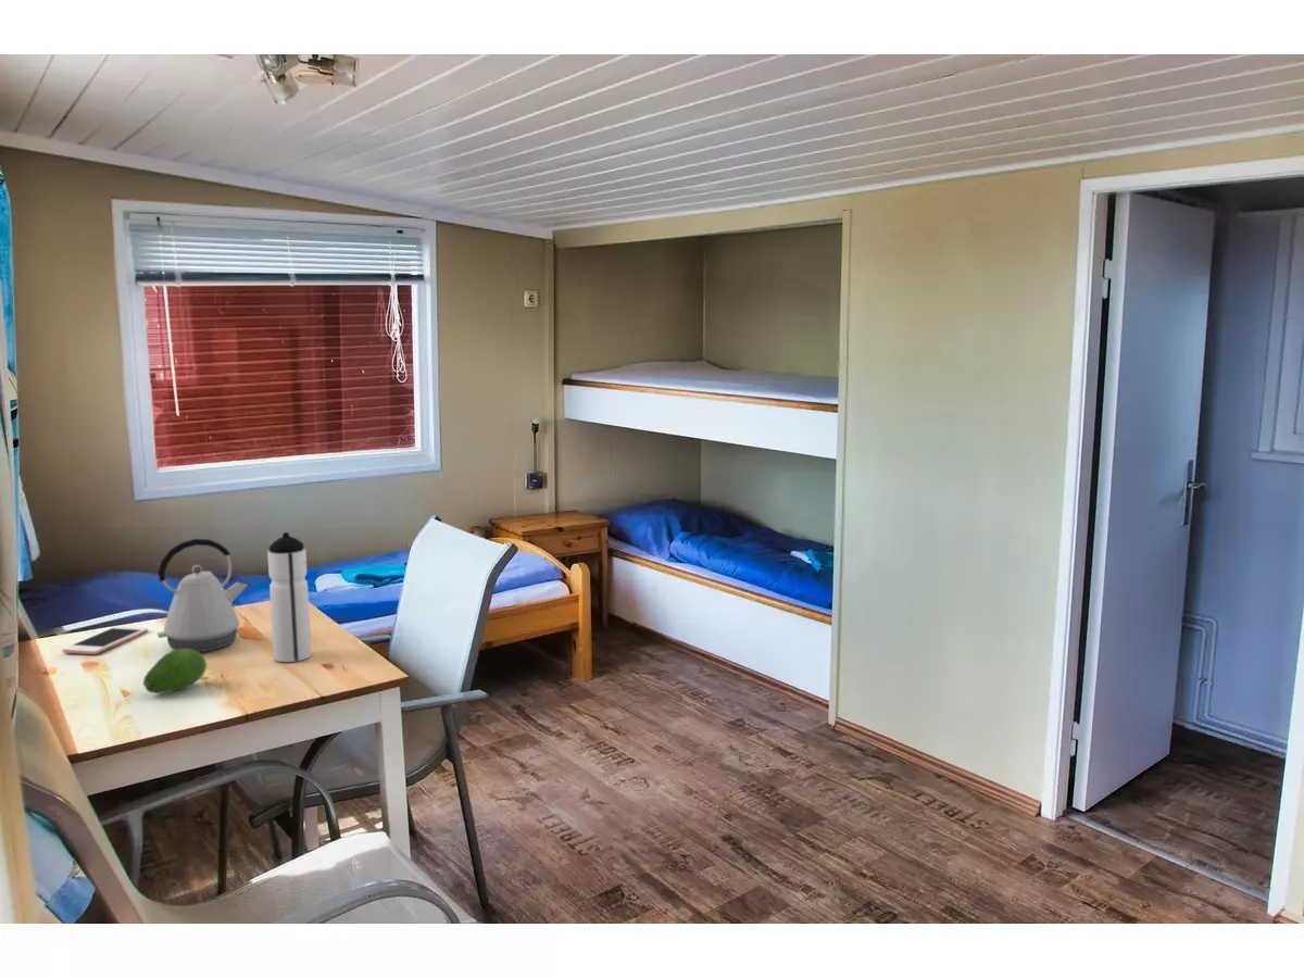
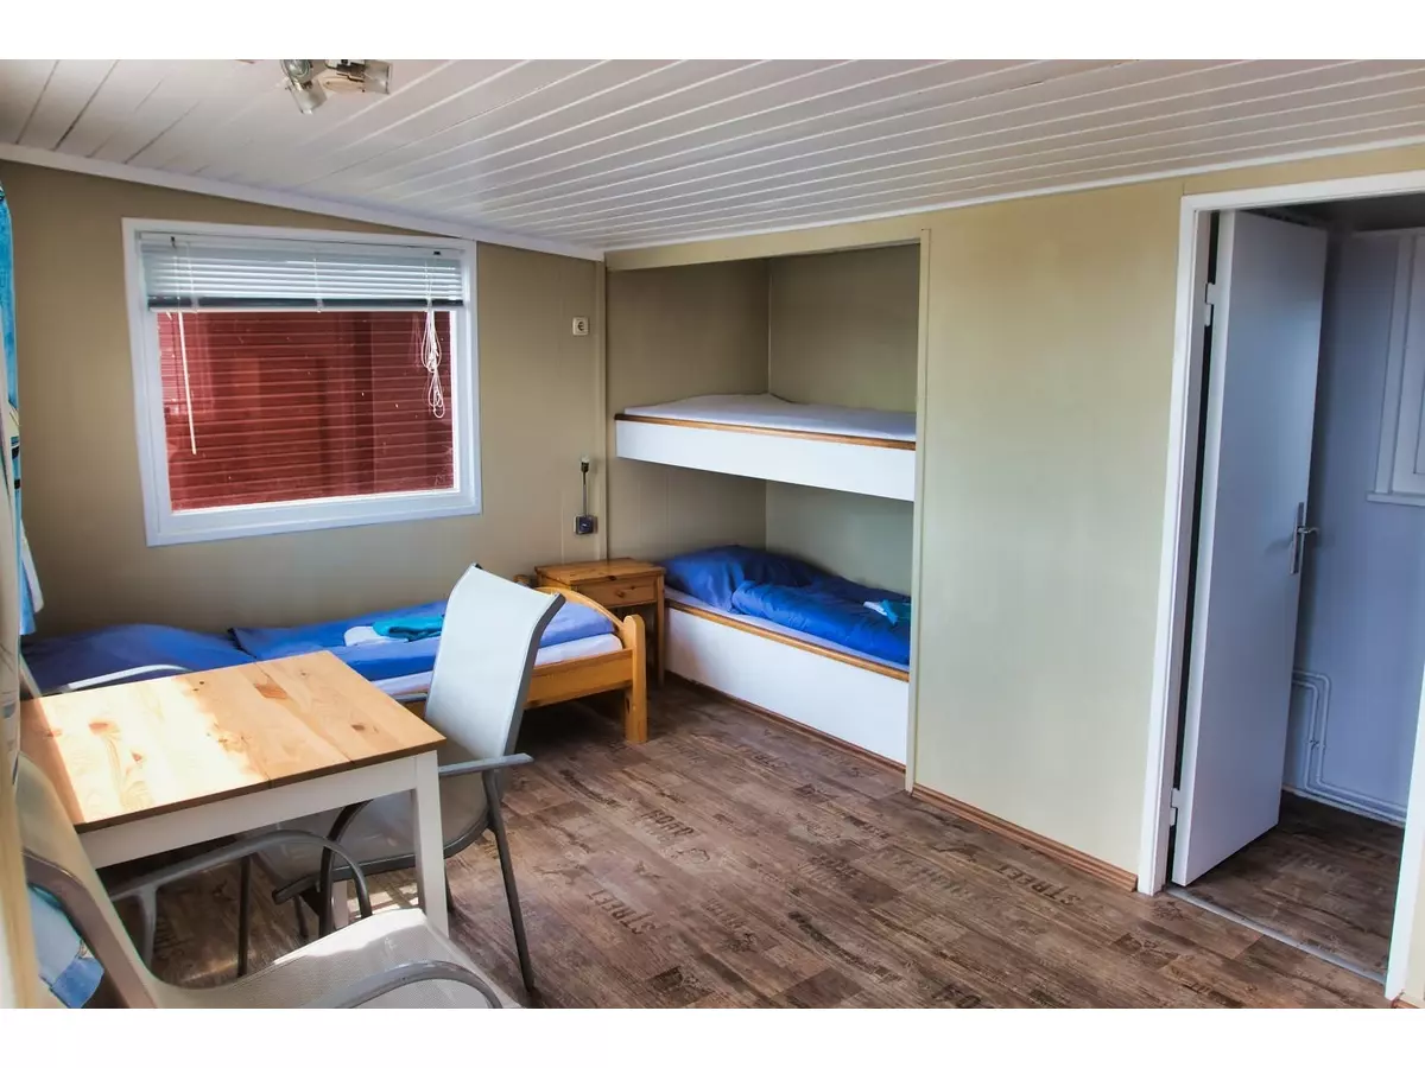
- cell phone (106, 639)
- kettle (202, 591)
- water bottle (289, 594)
- fruit (175, 669)
